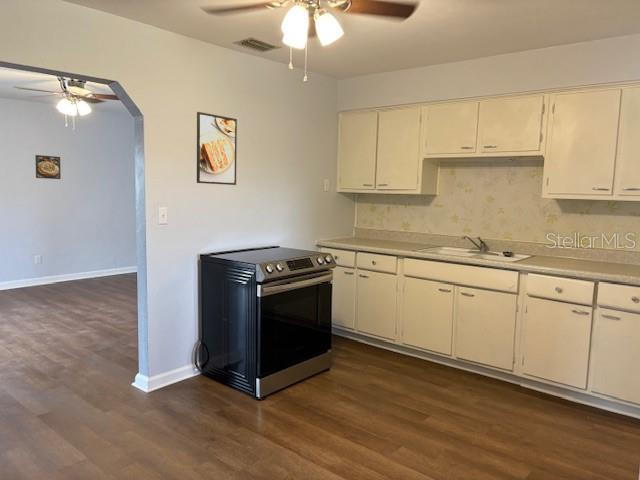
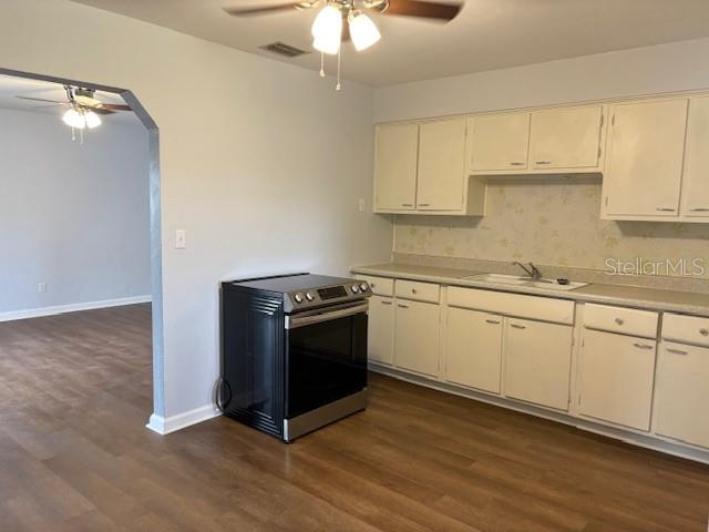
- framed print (48, 167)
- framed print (217, 150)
